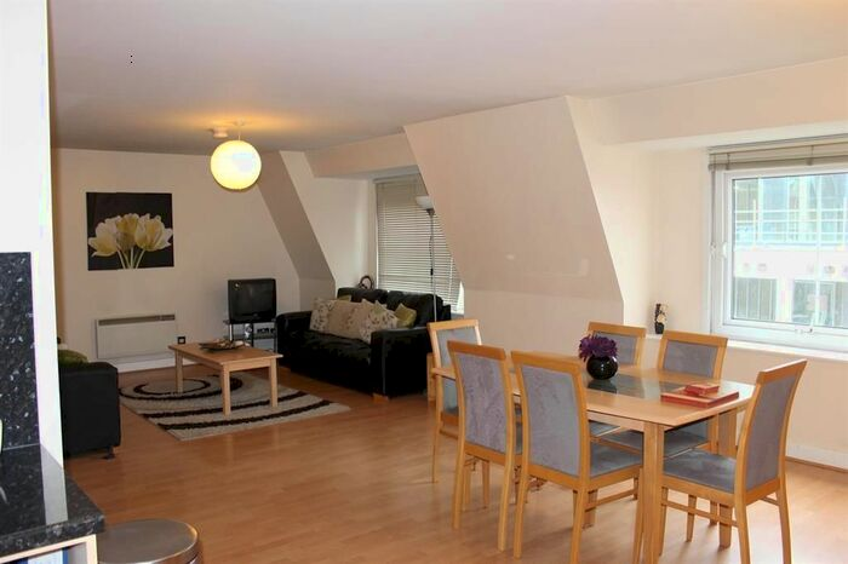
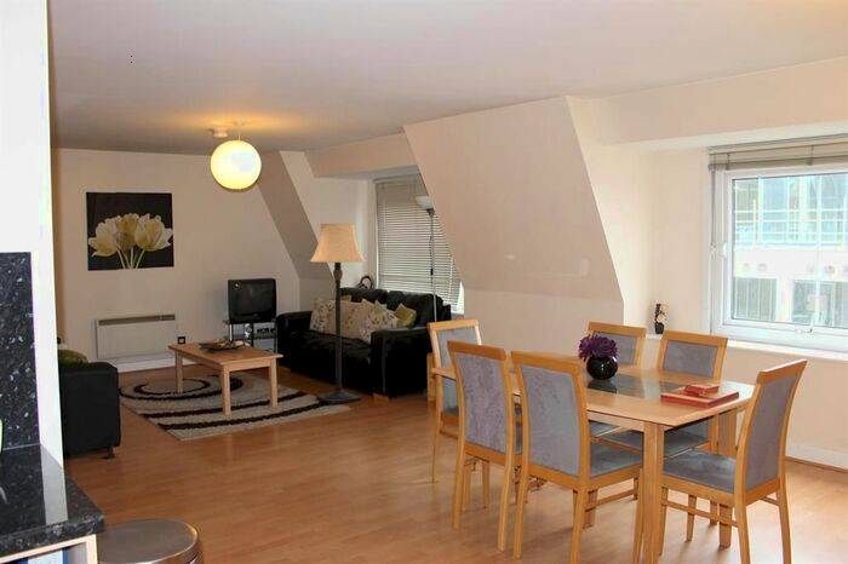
+ lamp (338, 311)
